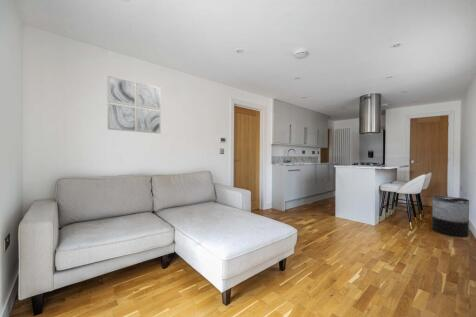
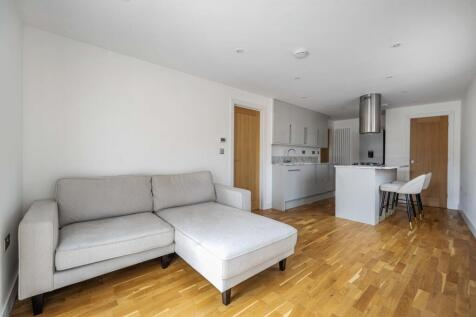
- trash can (449, 215)
- wall art (135, 107)
